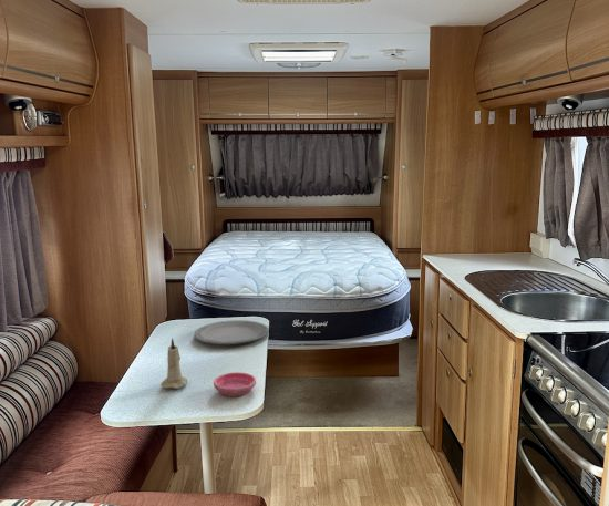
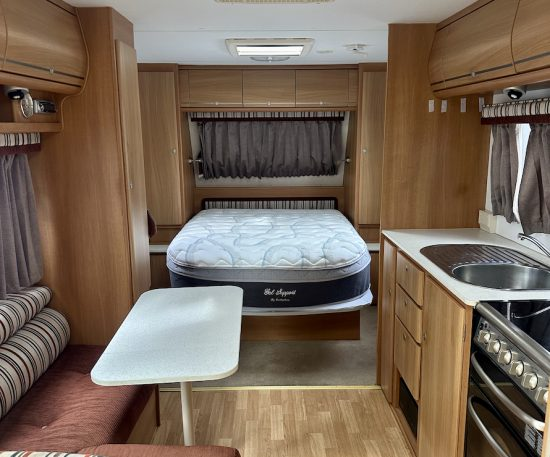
- plate (231, 332)
- saucer (235, 384)
- candle (174, 360)
